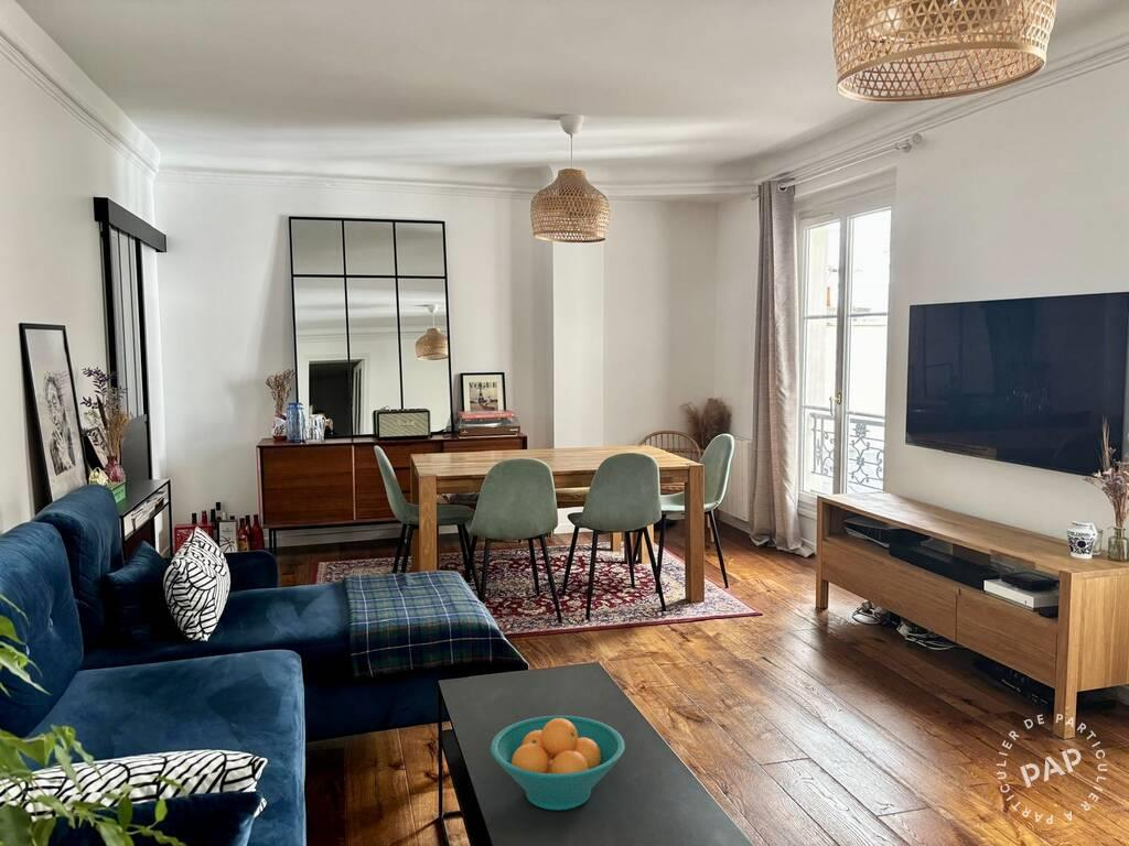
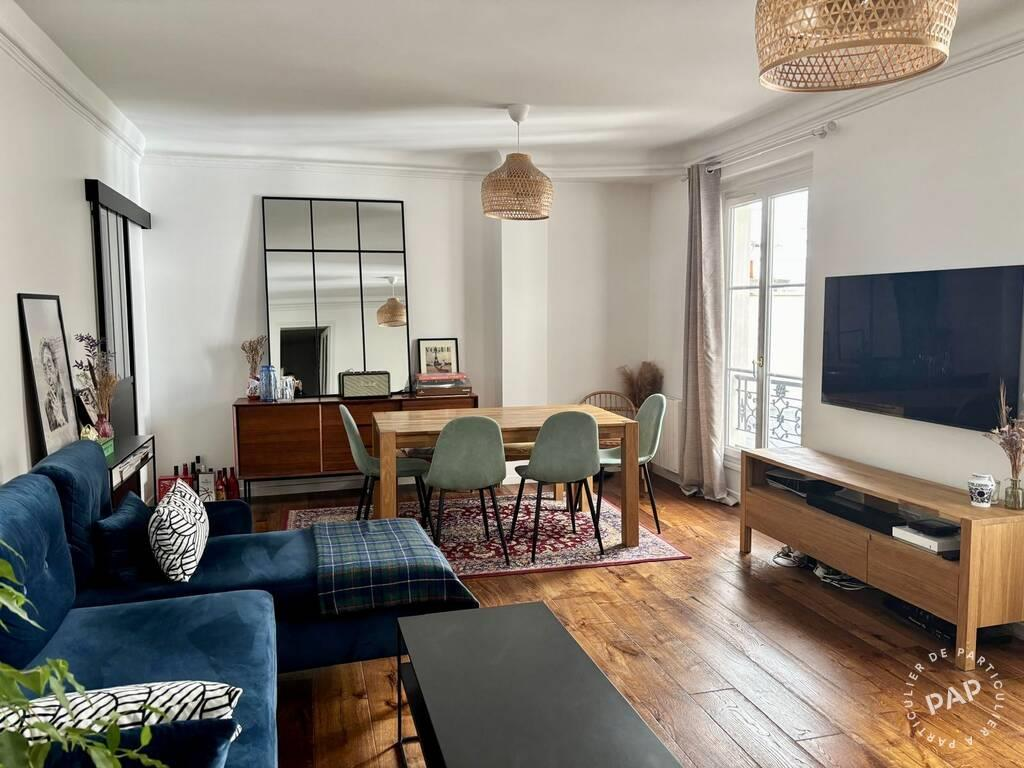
- fruit bowl (558, 757)
